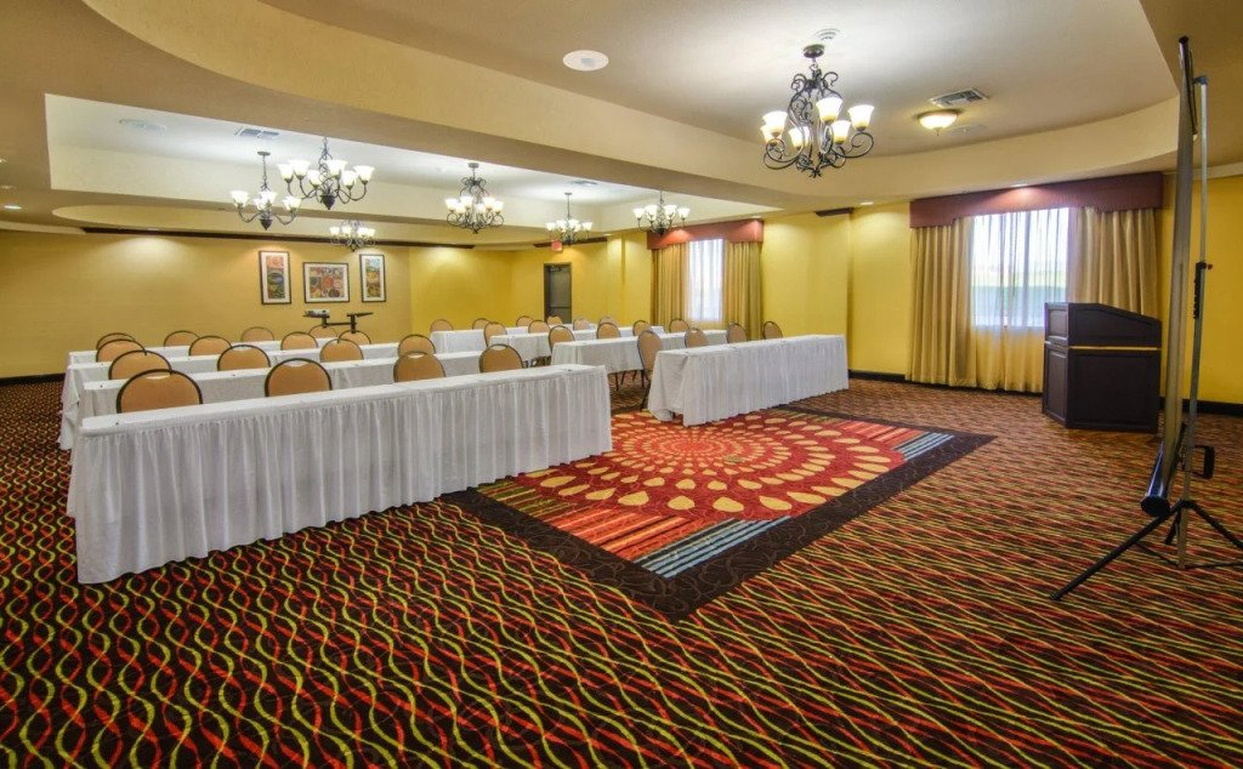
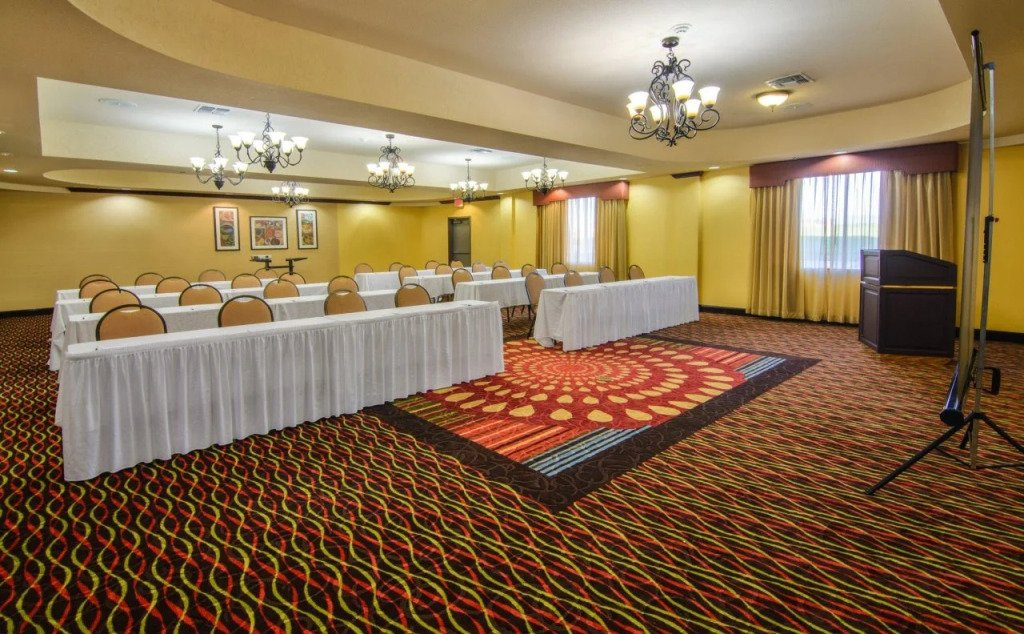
- recessed light (585, 58)
